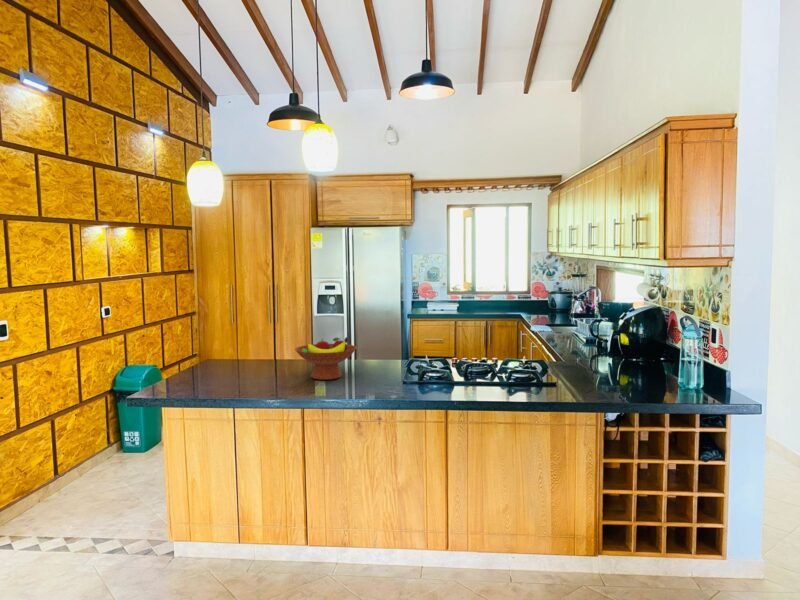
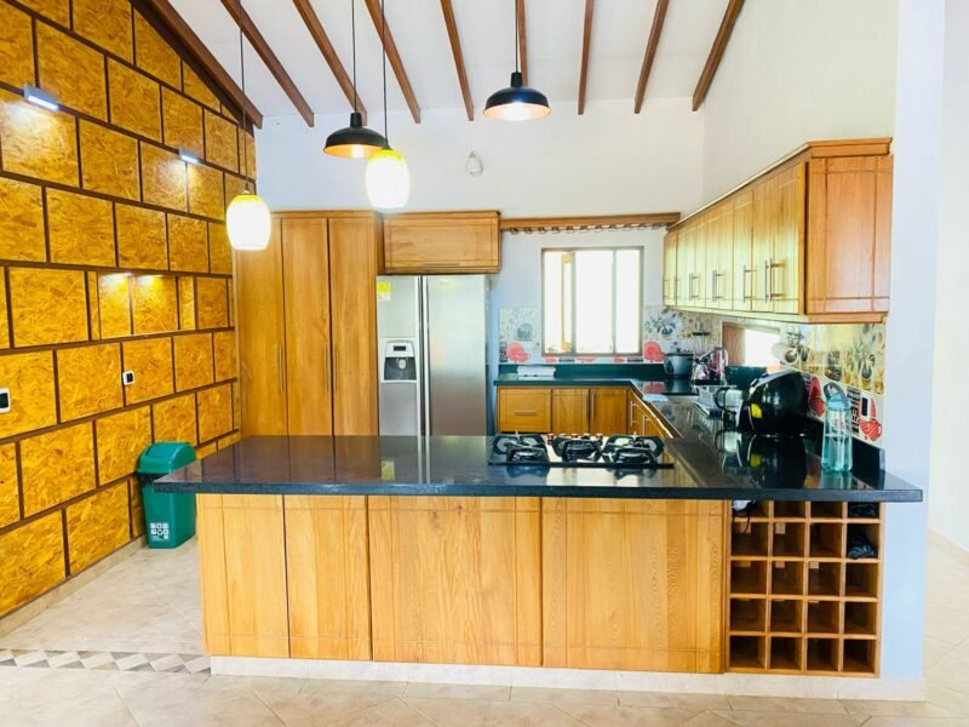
- fruit bowl (326, 356)
